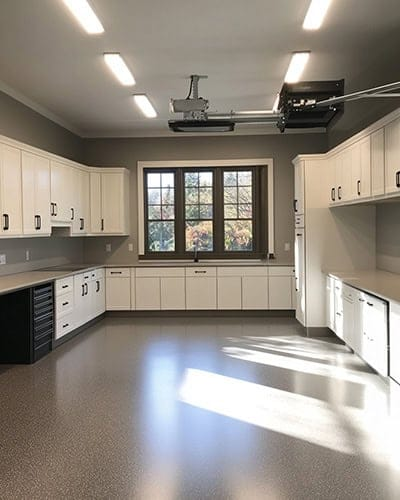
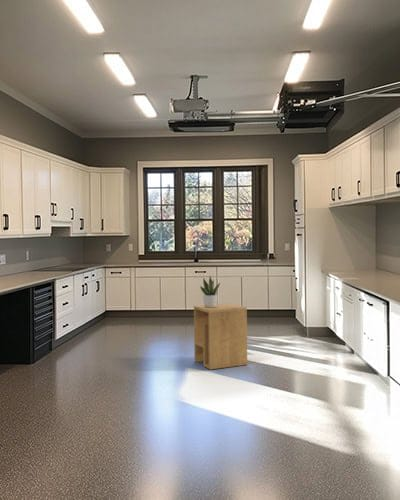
+ side table (220, 334)
+ potted plant (210, 290)
